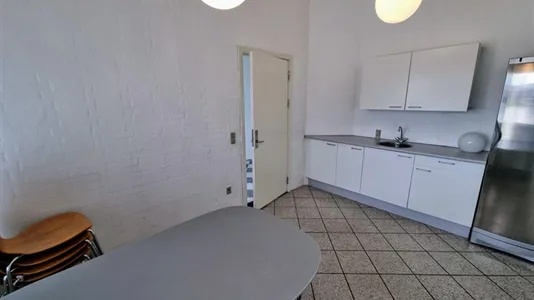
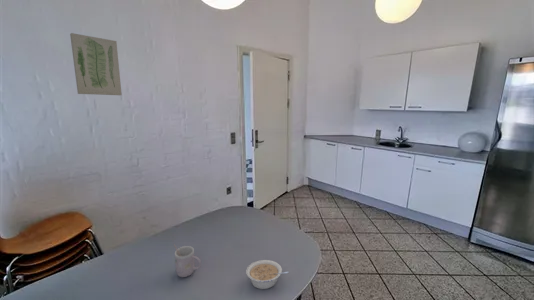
+ mug (187, 259)
+ legume (265, 274)
+ wall art (97, 66)
